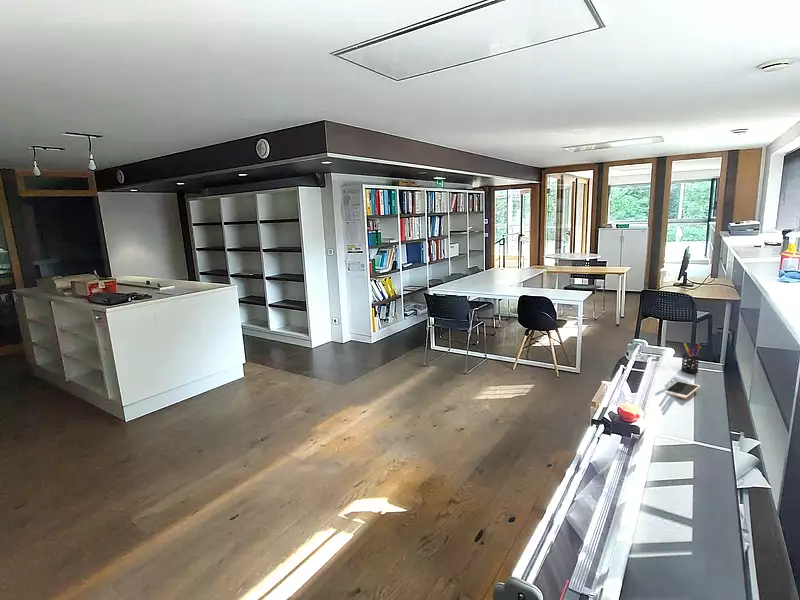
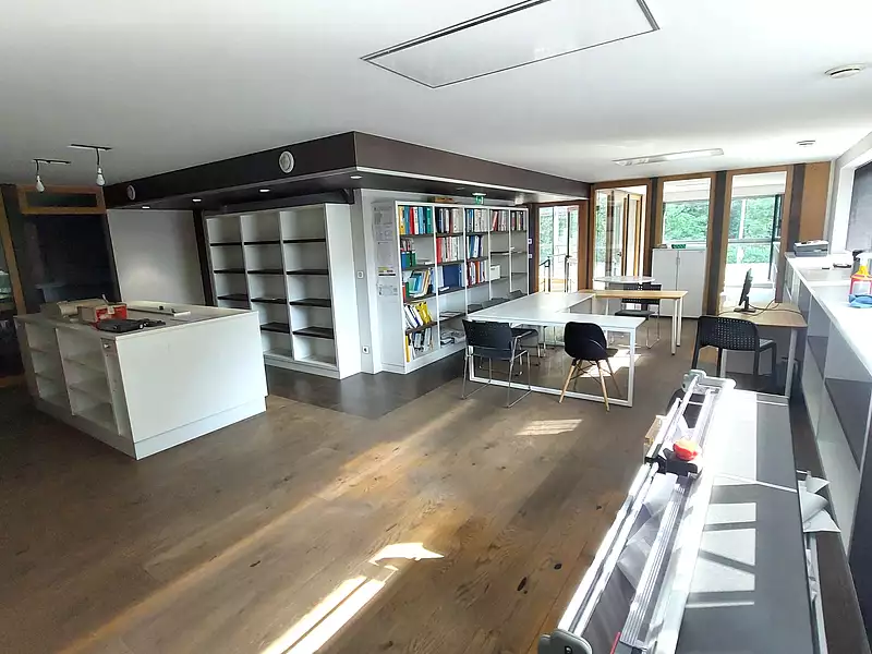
- pen holder (692, 356)
- cell phone (681, 389)
